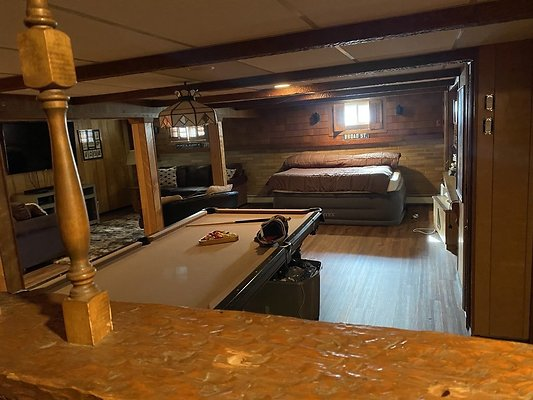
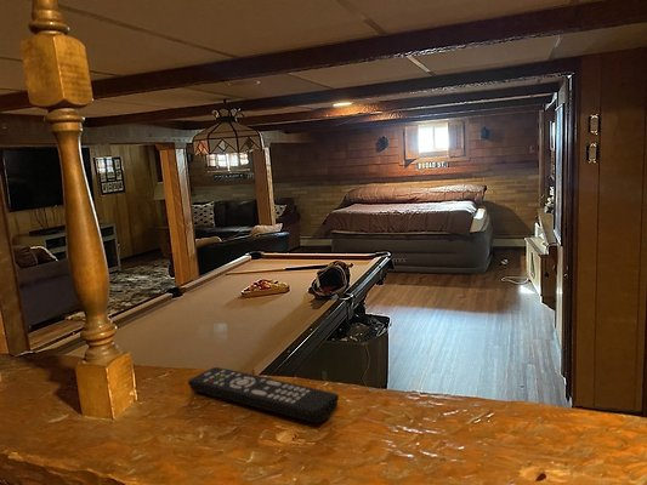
+ remote control (259, 392)
